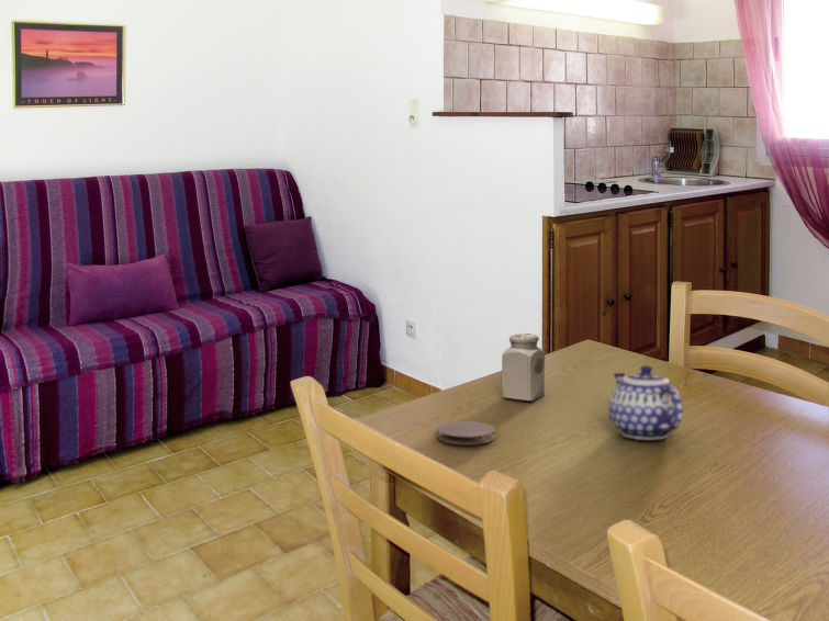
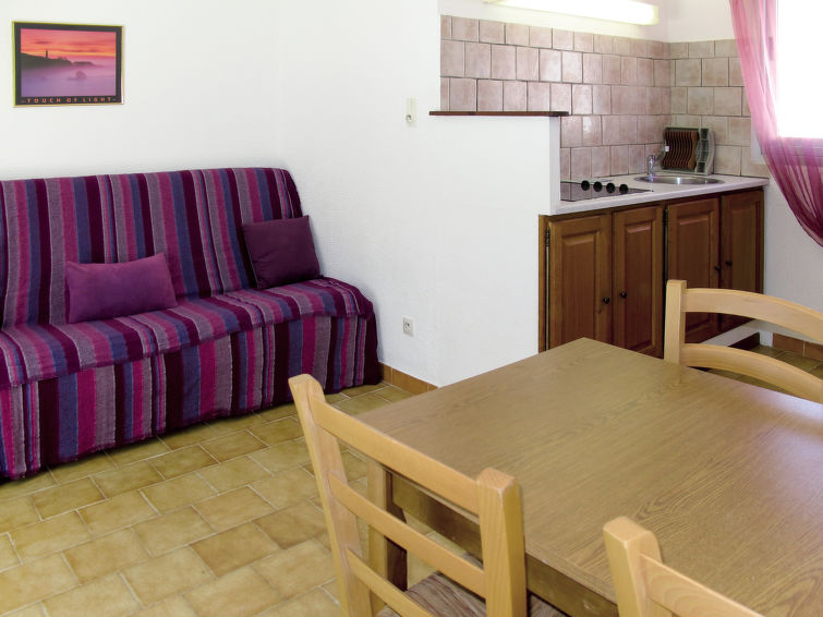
- coaster (466, 432)
- salt shaker (523, 364)
- teapot (645, 399)
